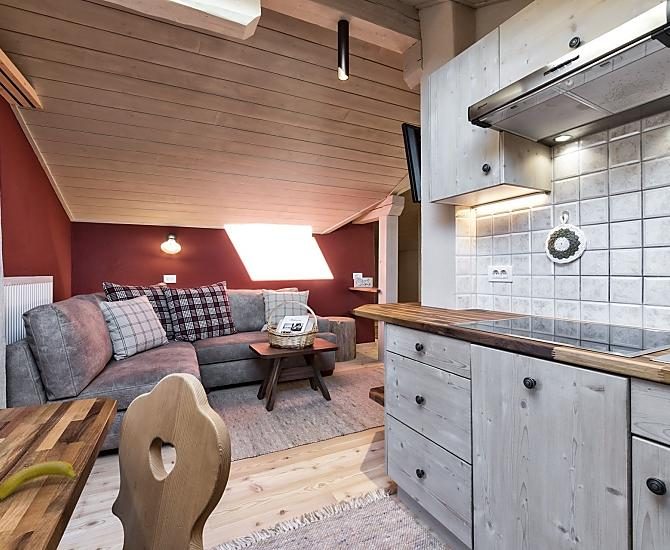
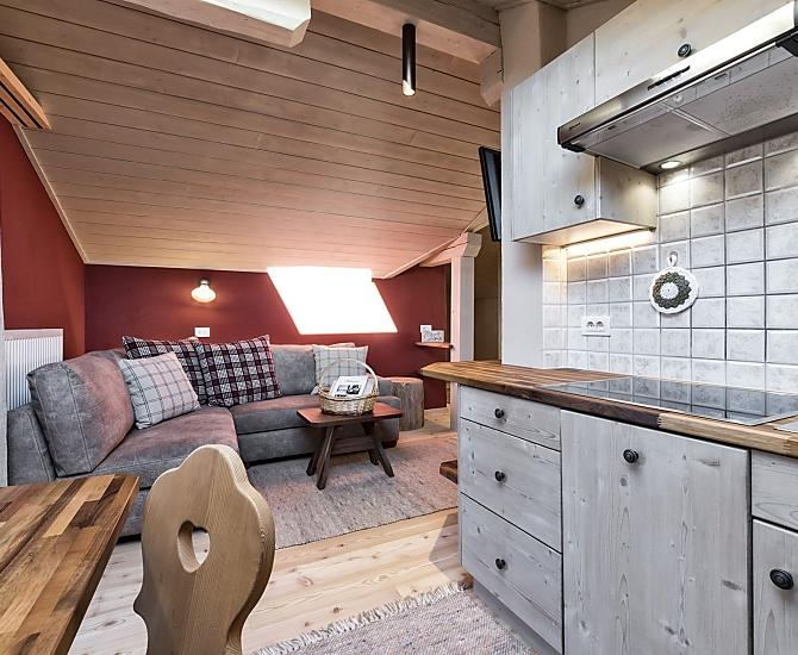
- banana (38, 476)
